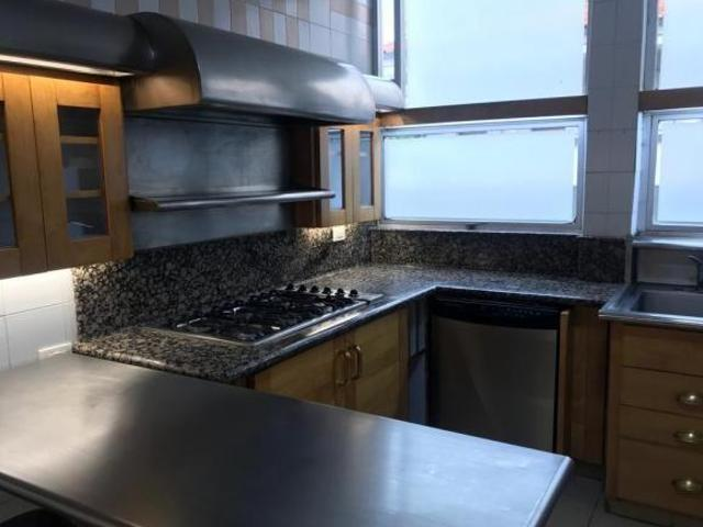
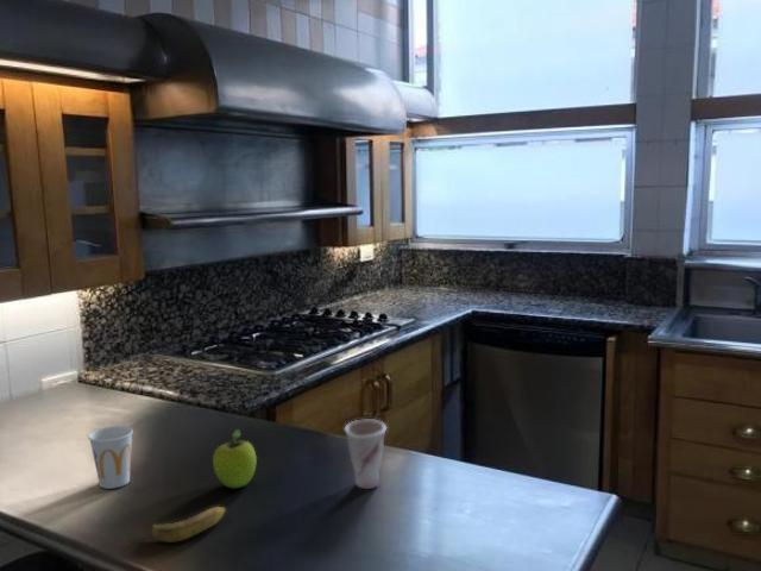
+ fruit (235, 458)
+ cup (365, 456)
+ cup (112, 457)
+ banana (191, 520)
